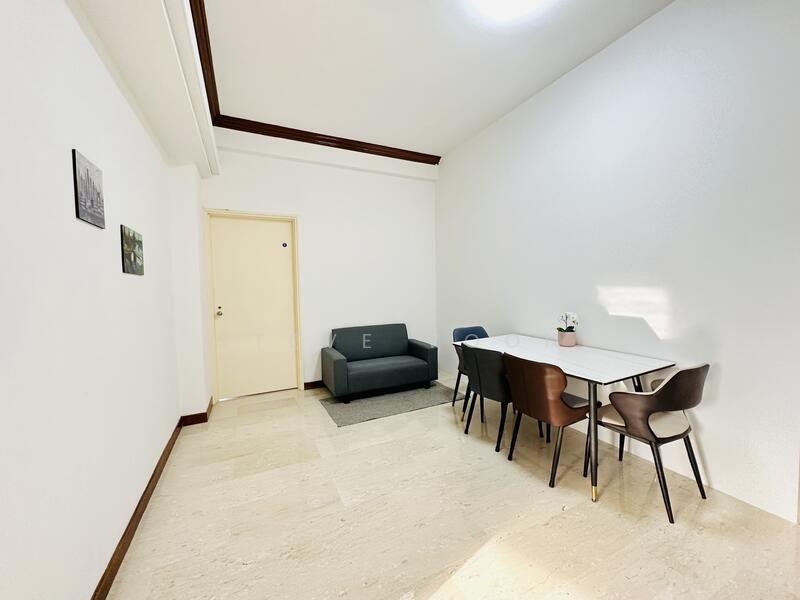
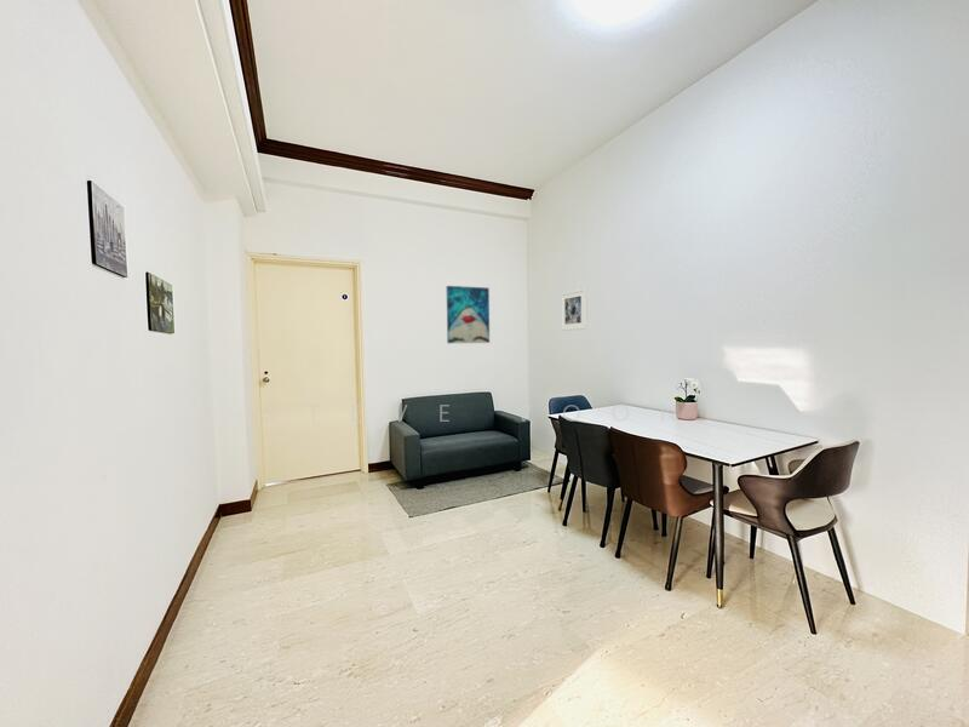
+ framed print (573, 310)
+ wall art (468, 315)
